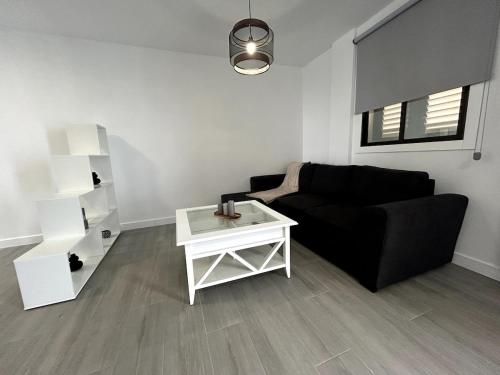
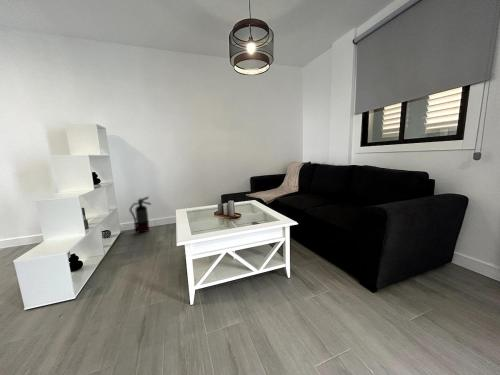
+ fire extinguisher (141, 213)
